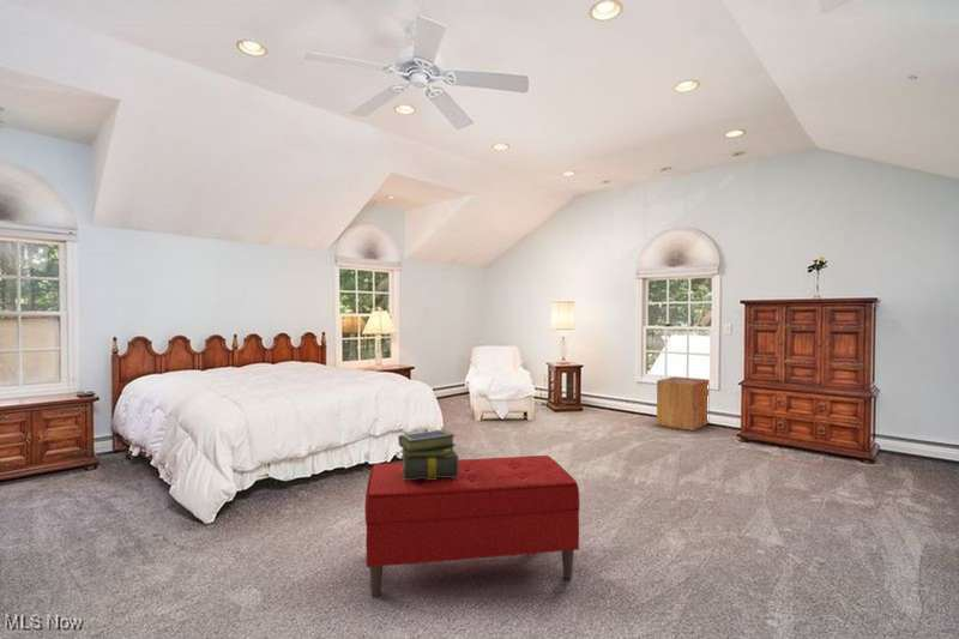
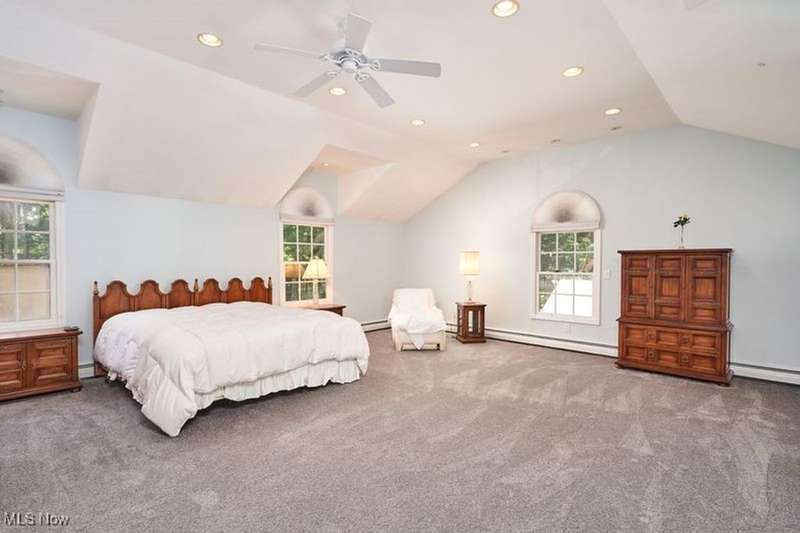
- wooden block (682, 402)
- stack of books (426, 454)
- bench (469, 518)
